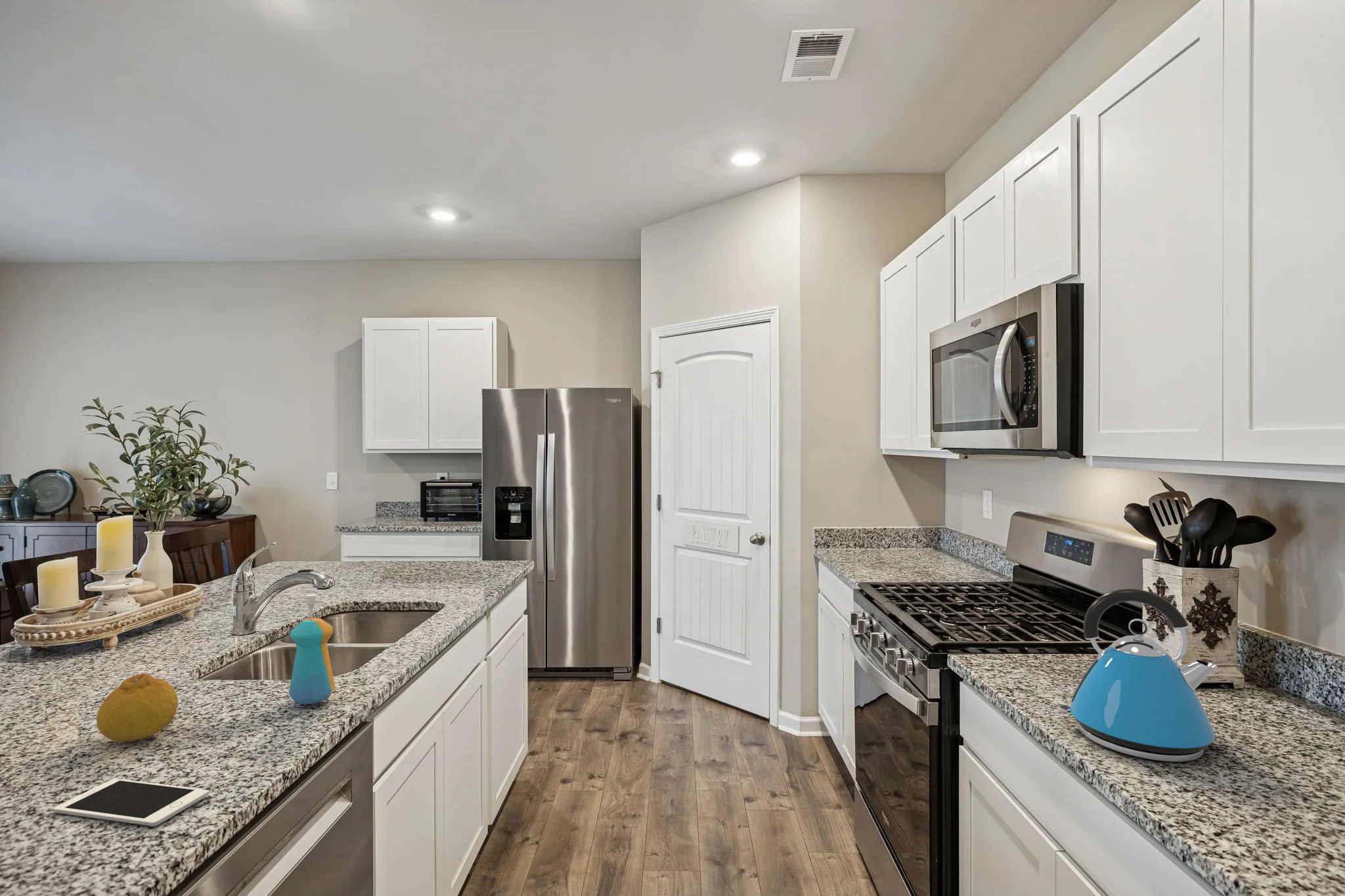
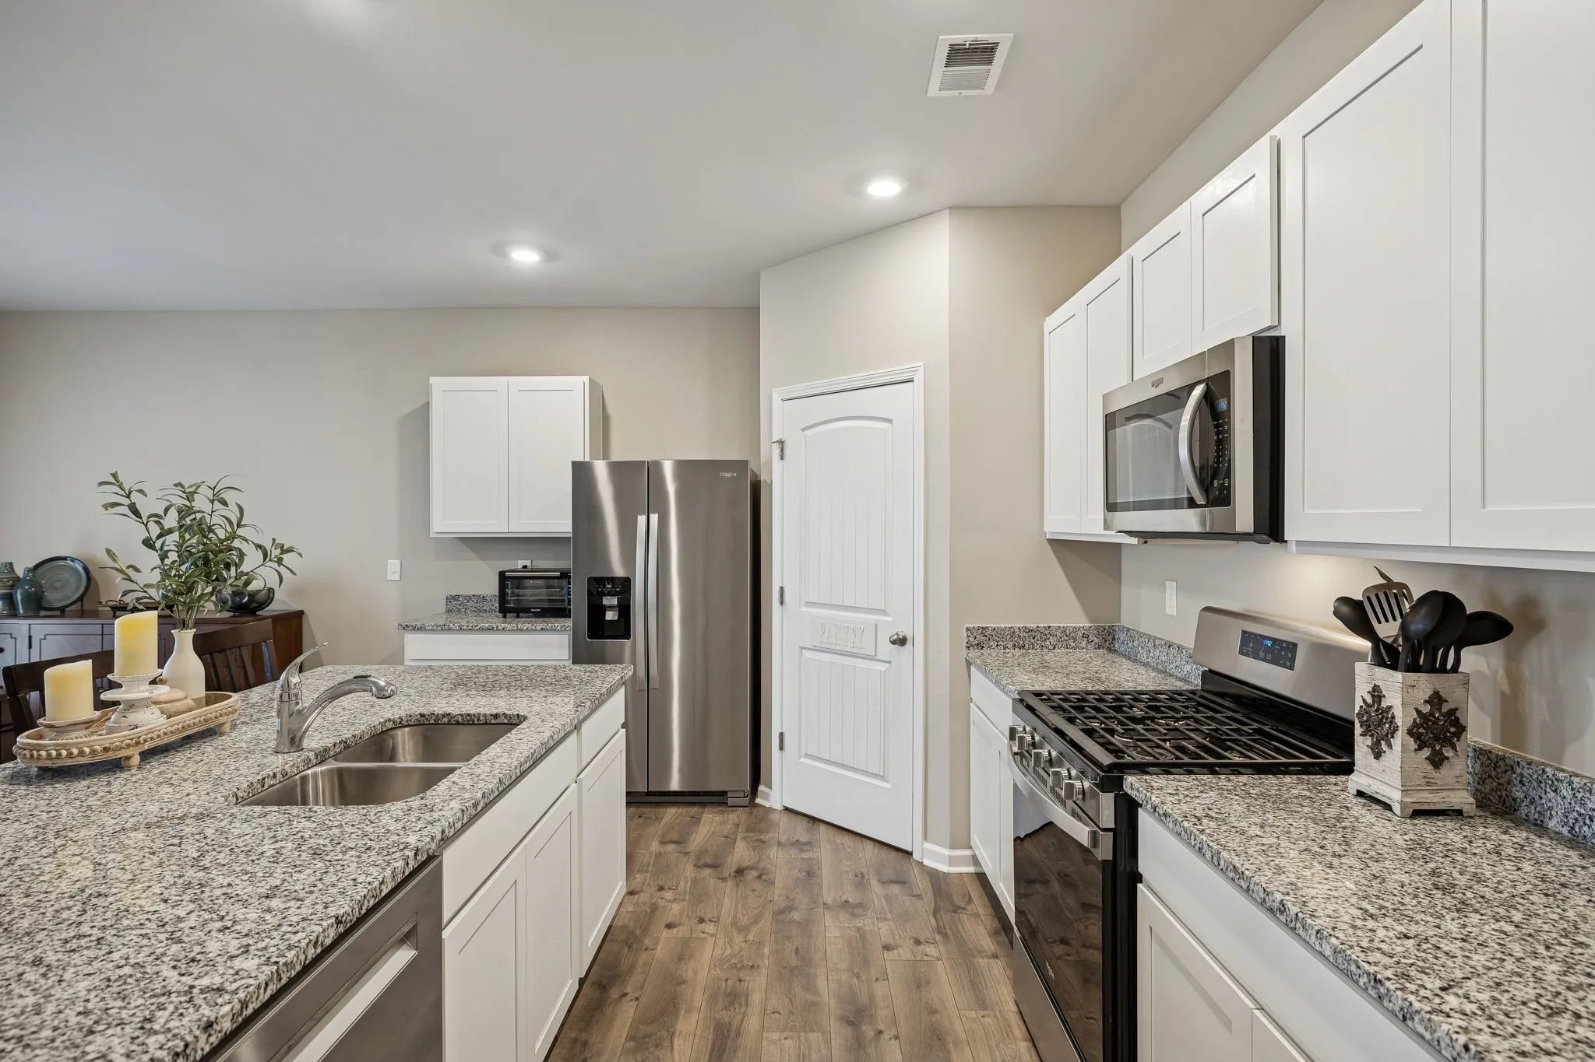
- cell phone (133, 801)
- soap dispenser (311, 649)
- fruit (139, 706)
- kettle (1133, 662)
